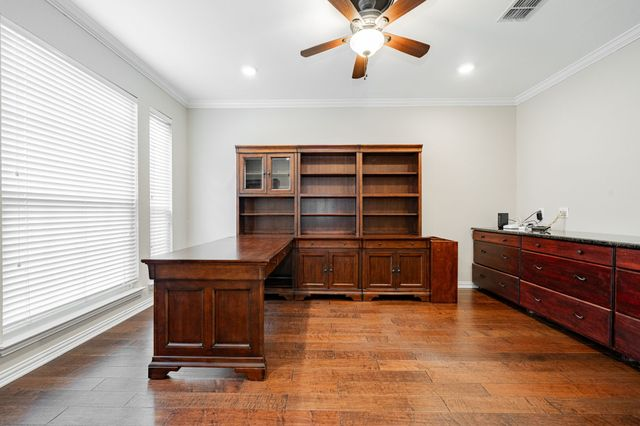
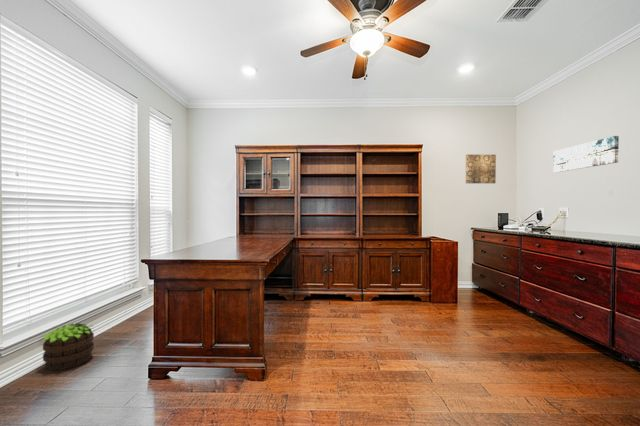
+ potted plant (69, 343)
+ wall art (582, 156)
+ wall art (480, 169)
